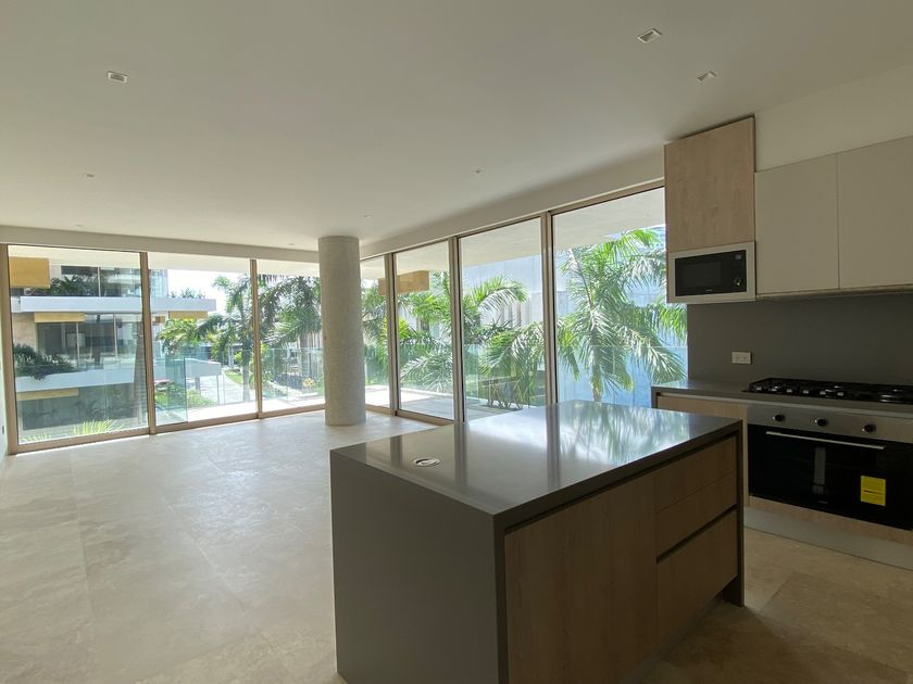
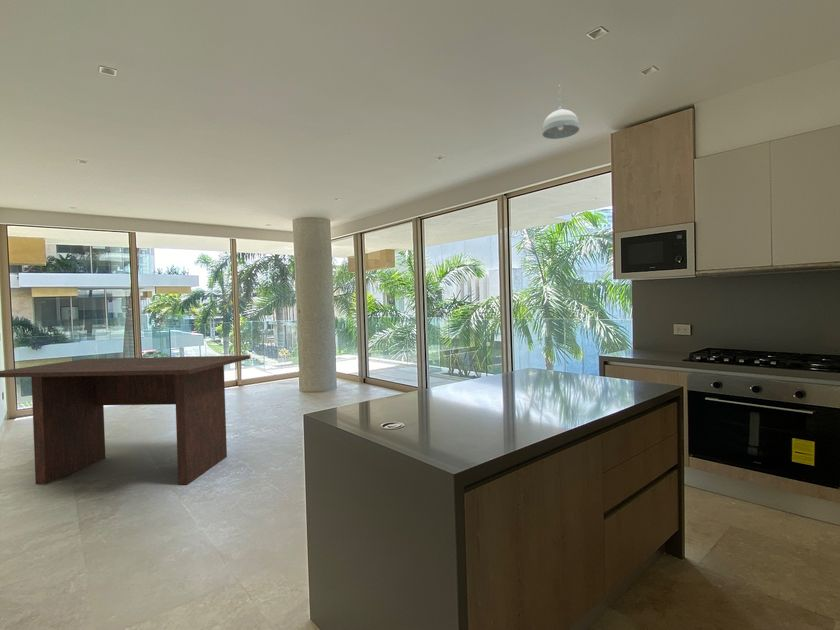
+ pendant light (560, 108)
+ dining table (132, 404)
